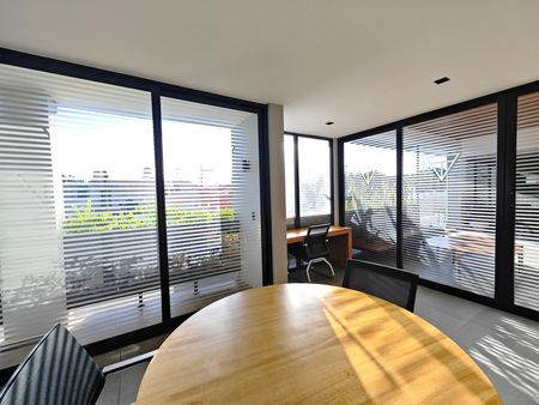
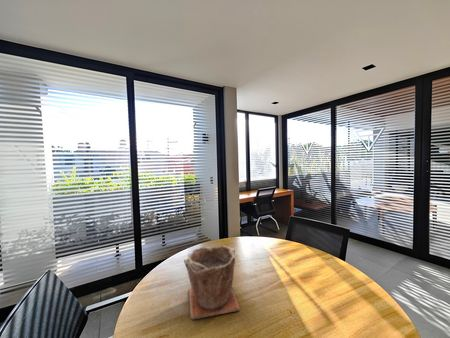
+ plant pot (211, 275)
